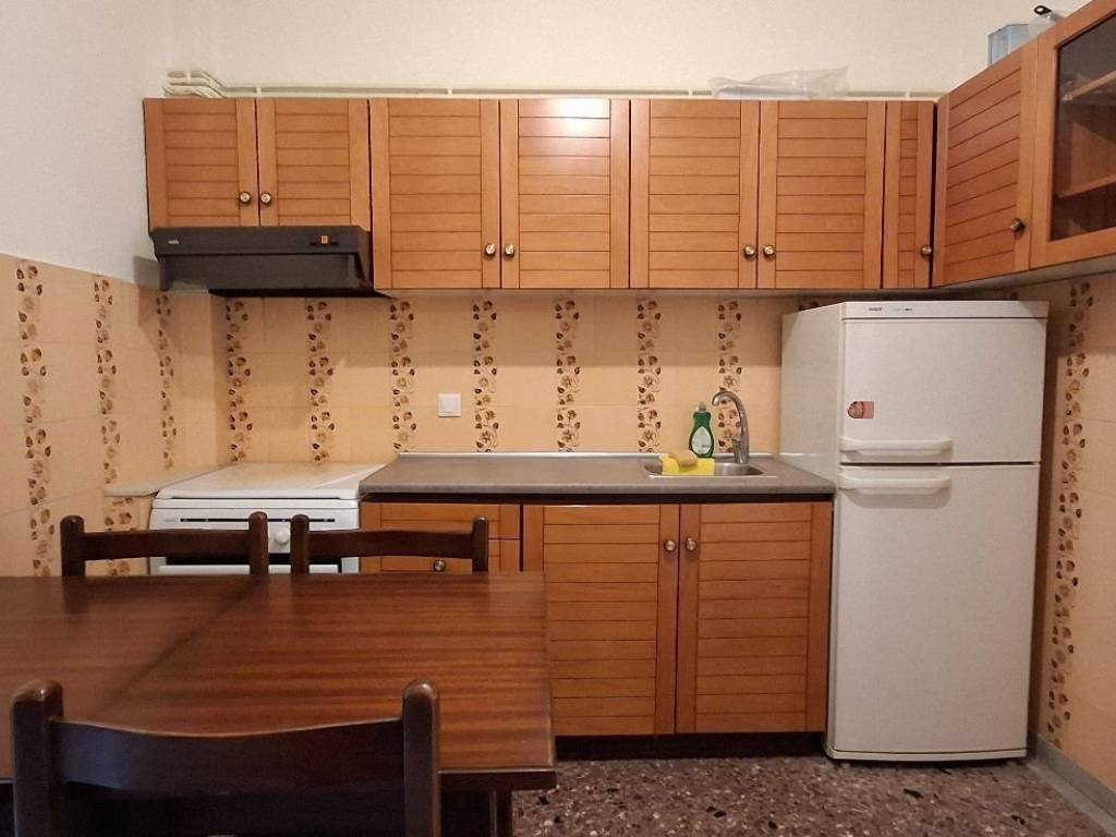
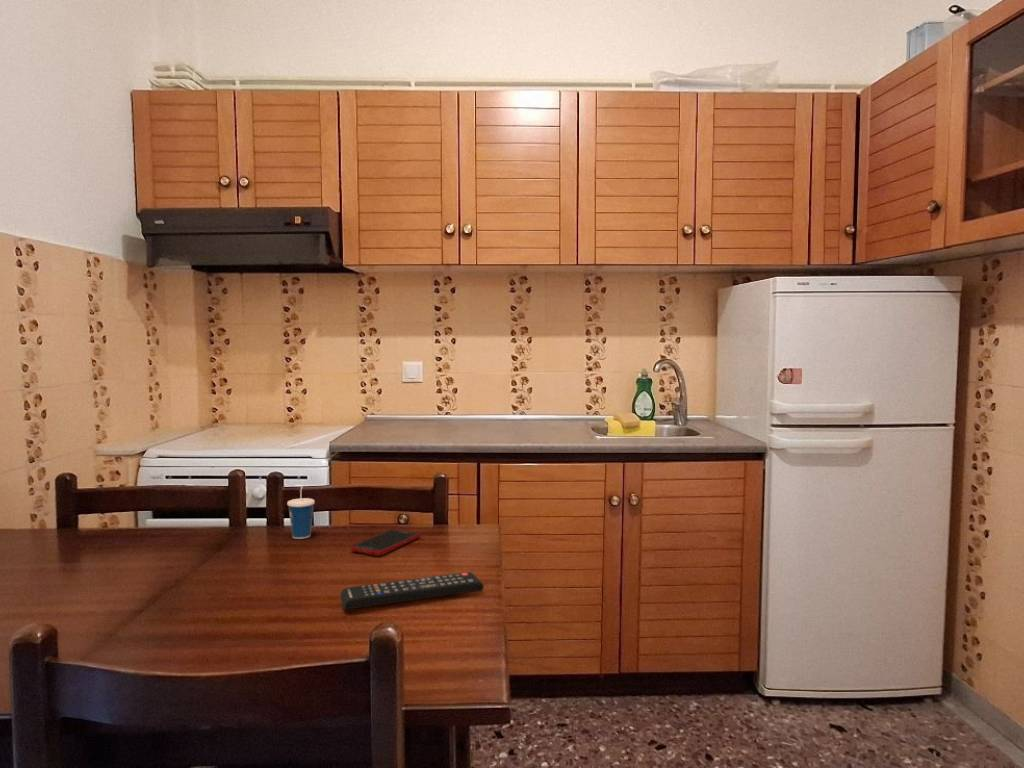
+ cell phone (386, 541)
+ cup (301, 509)
+ remote control (413, 590)
